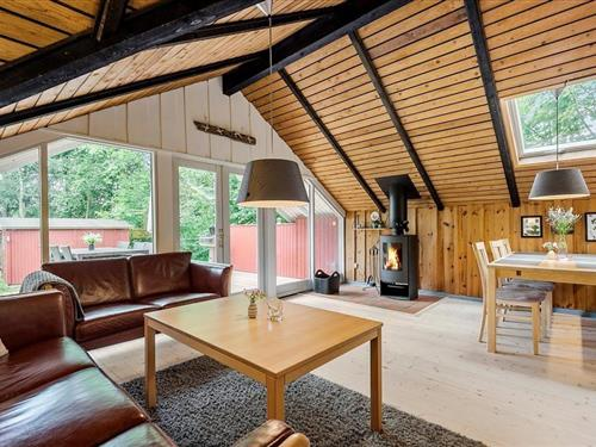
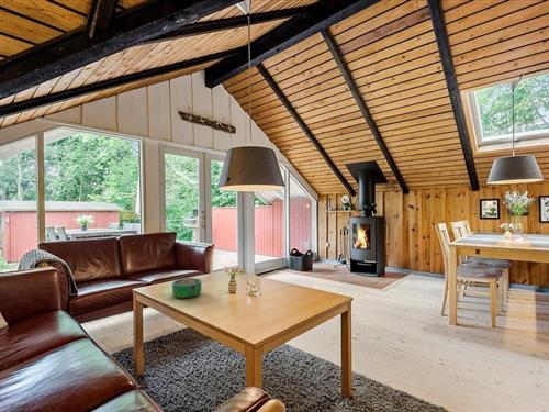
+ decorative bowl (187, 287)
